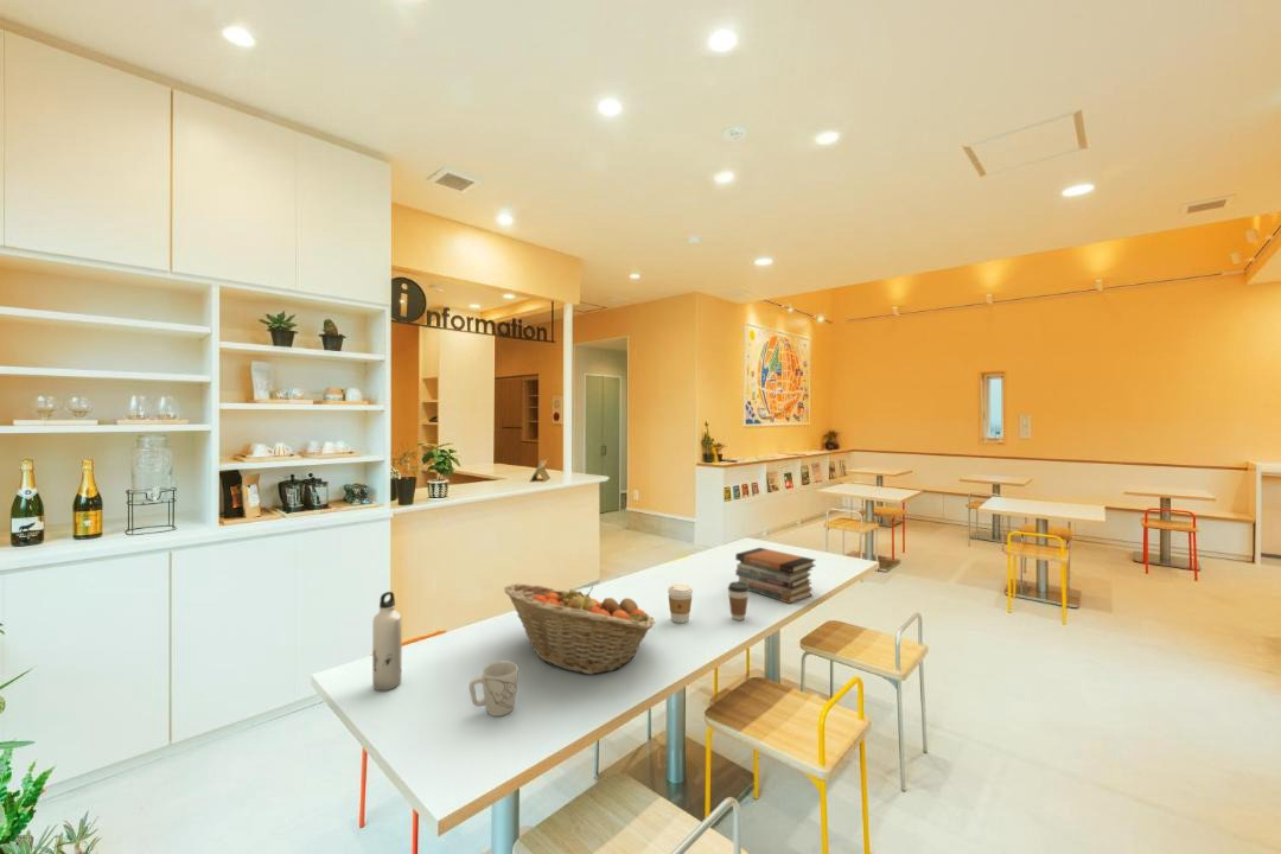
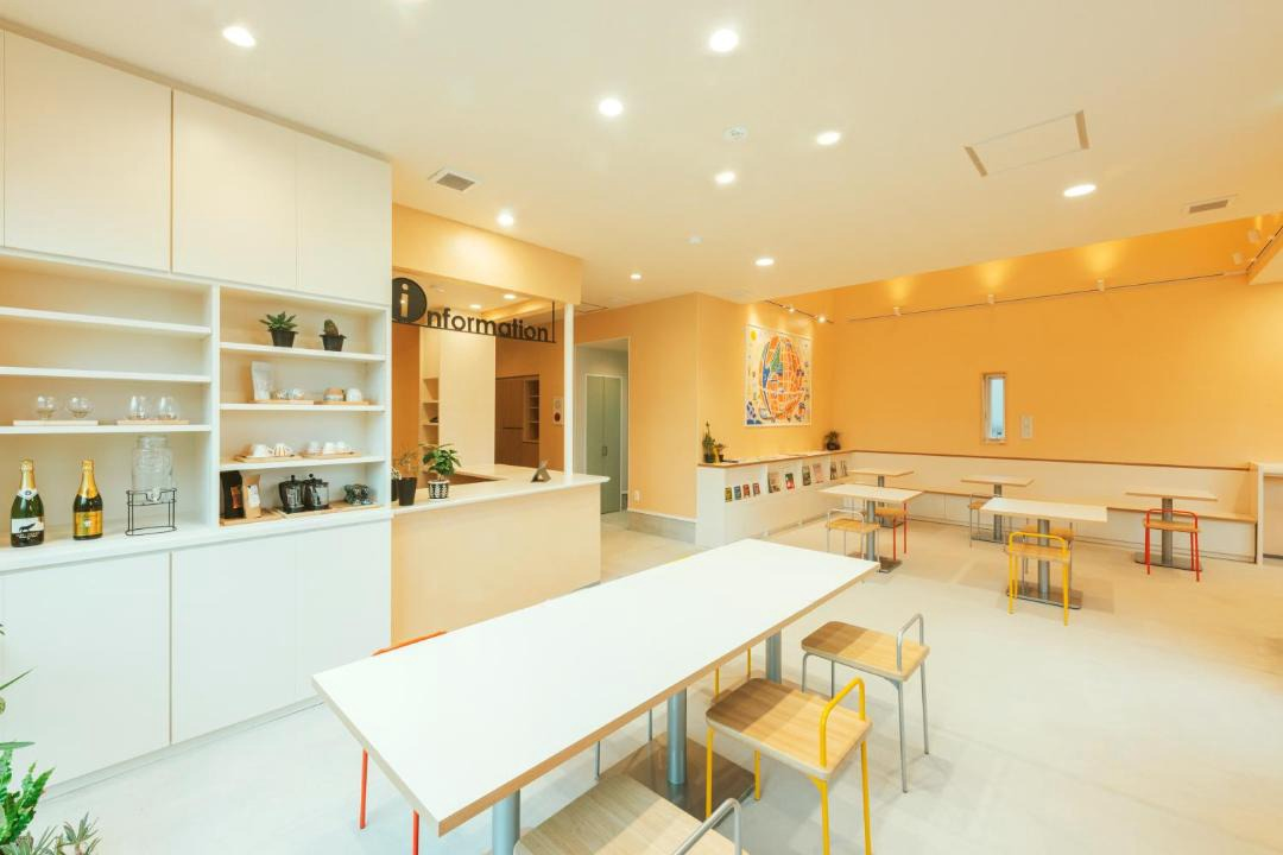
- book stack (773, 573)
- mug (493, 689)
- coffee cup (738, 600)
- fruit basket (578, 617)
- coffee cup (680, 603)
- water bottle (387, 638)
